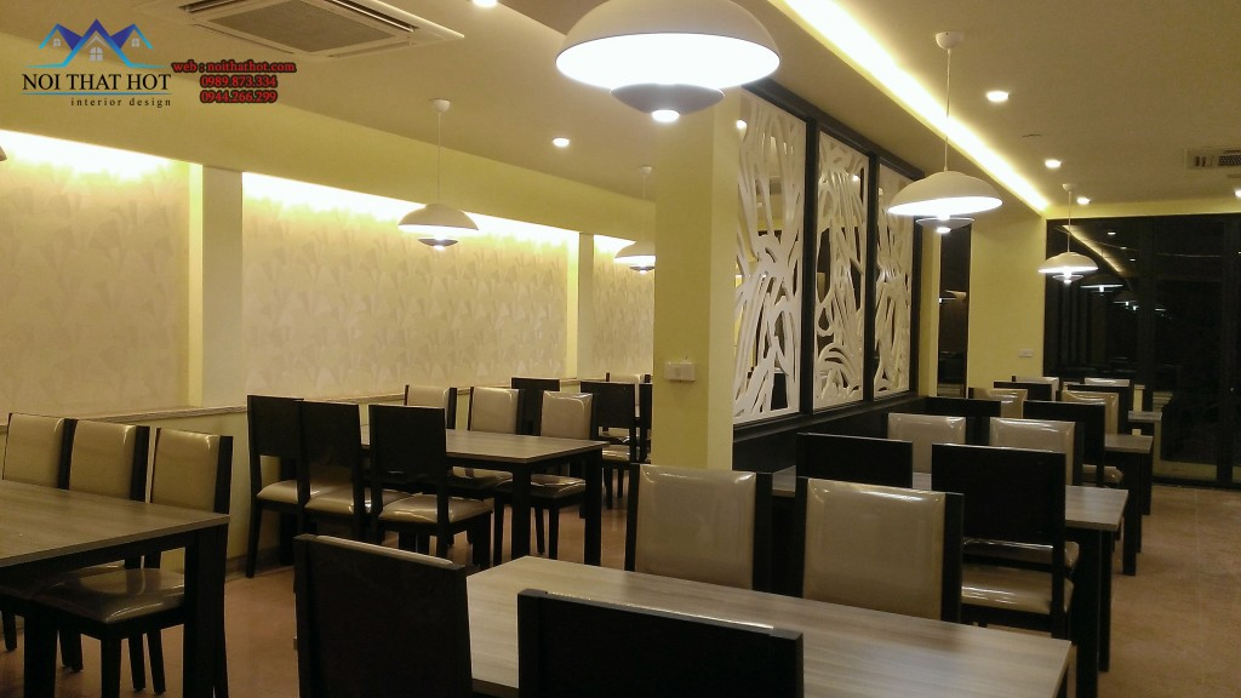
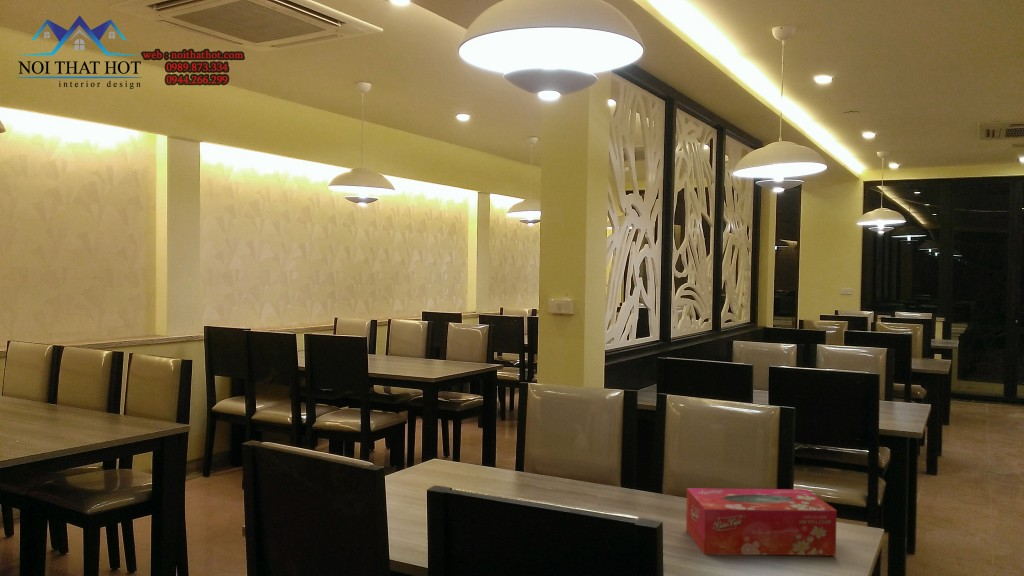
+ tissue box (757, 520)
